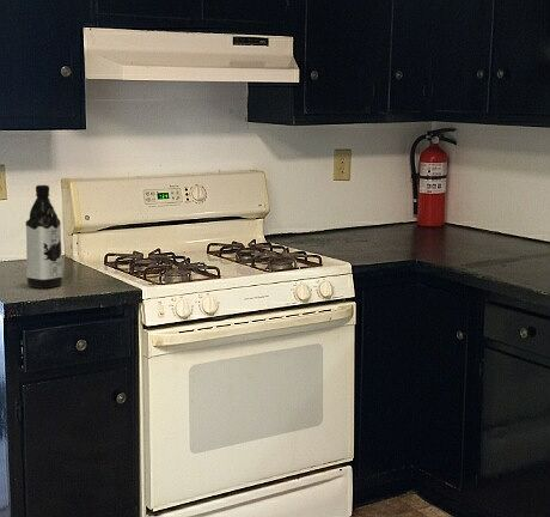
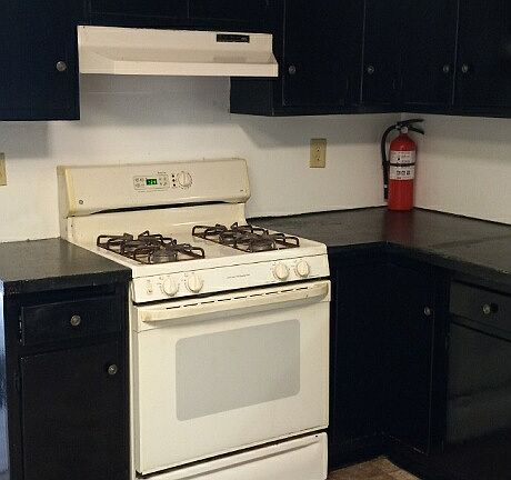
- water bottle (43, 236)
